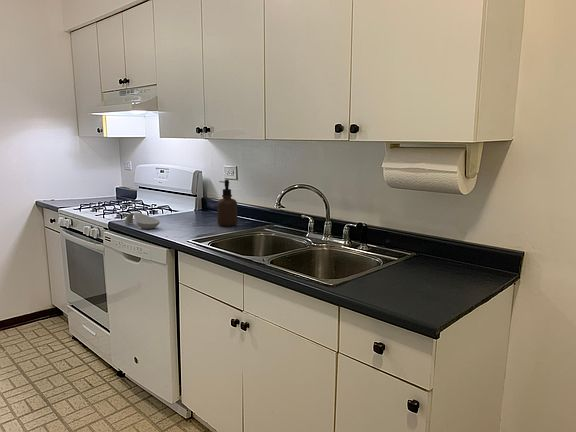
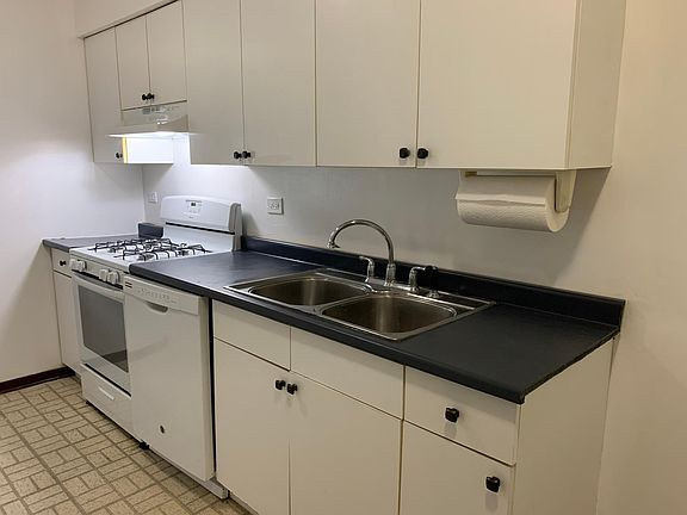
- soap dispenser (227, 202)
- spoon rest (141, 220)
